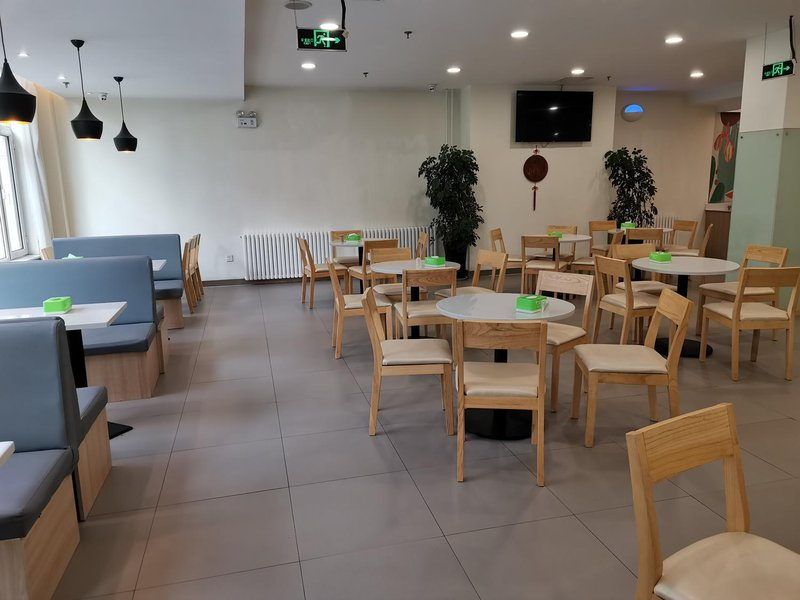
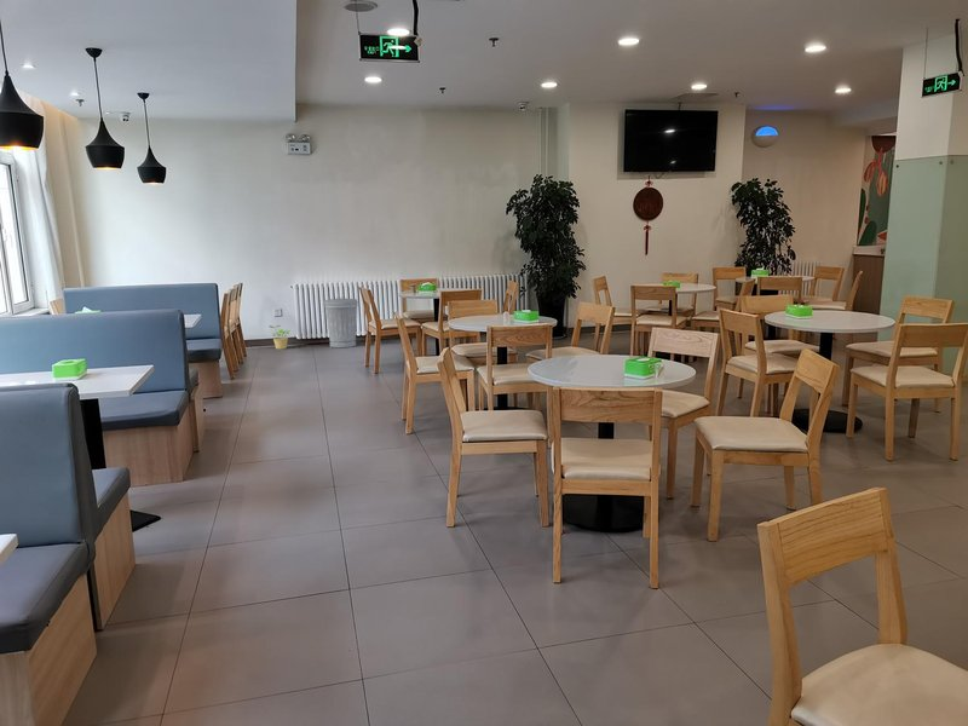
+ potted plant (280, 335)
+ trash can (341, 321)
